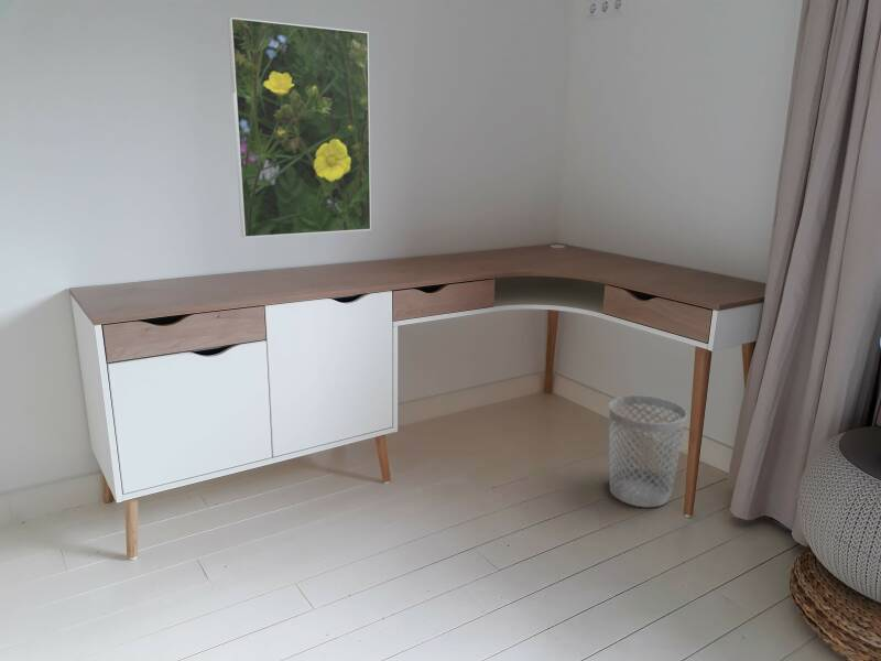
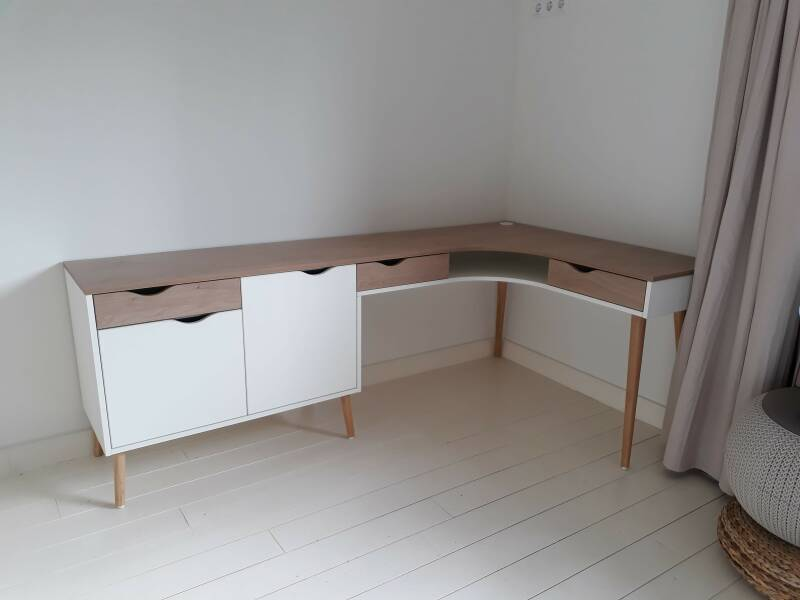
- wastebasket (643, 452)
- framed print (305, 133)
